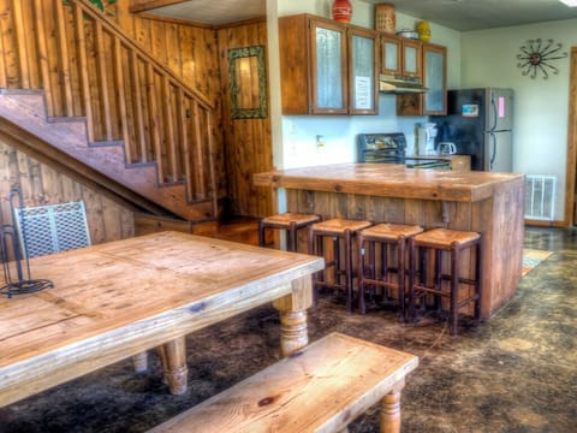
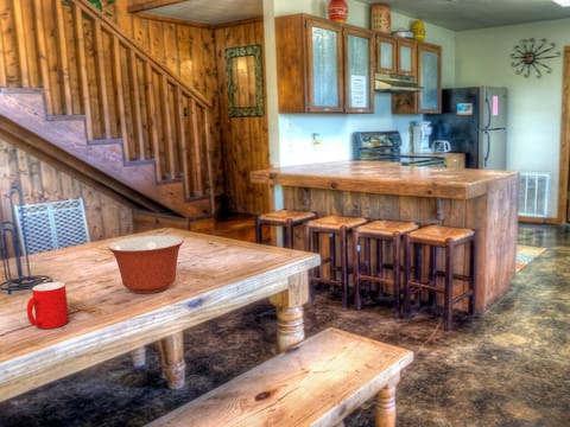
+ mixing bowl (147, 265)
+ cup (45, 306)
